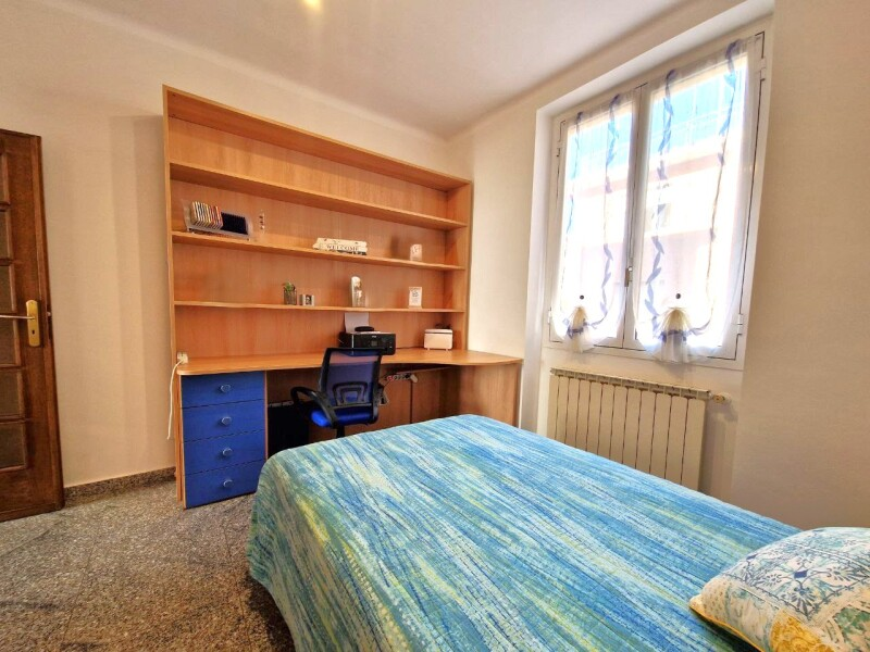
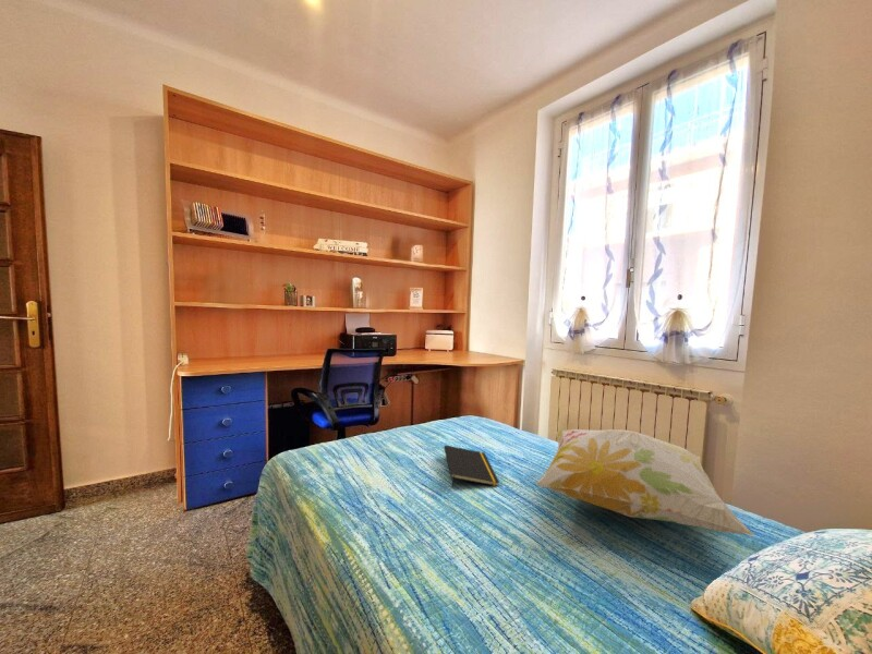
+ notepad (469, 463)
+ decorative pillow (626, 469)
